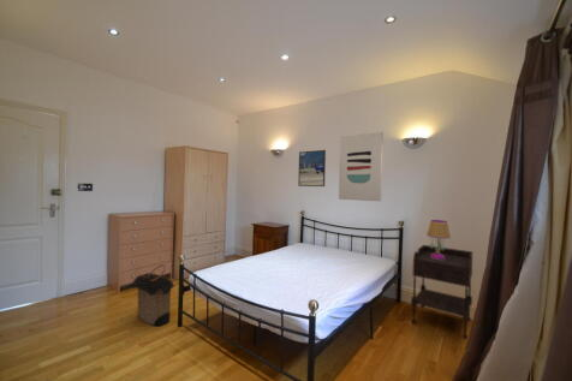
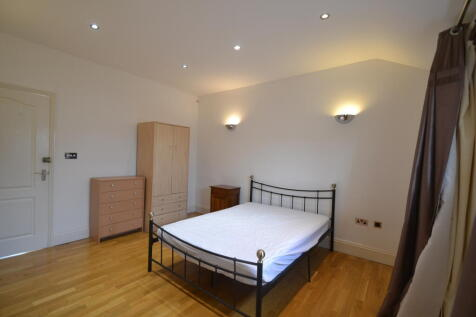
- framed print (311, 168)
- laundry hamper (151, 292)
- table lamp (437, 238)
- wall art (359, 167)
- side table (442, 281)
